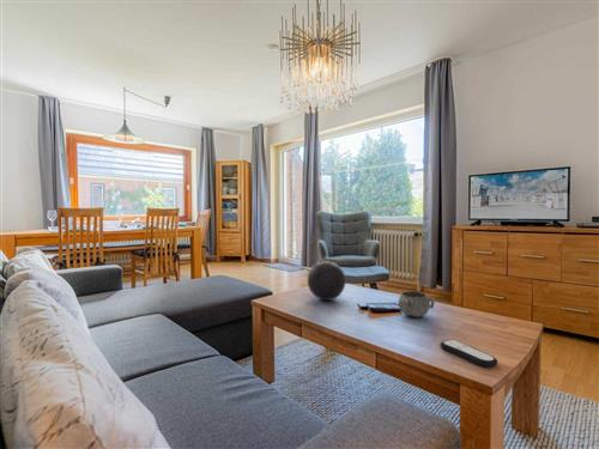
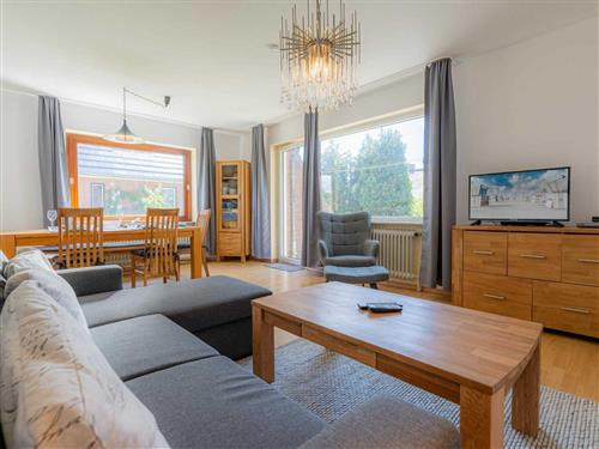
- decorative bowl (415, 304)
- decorative ball (326, 280)
- remote control (467, 352)
